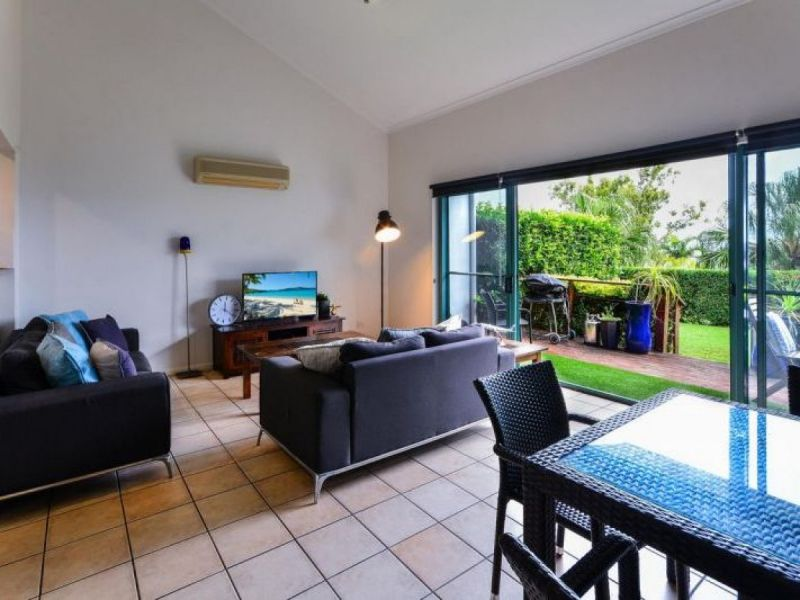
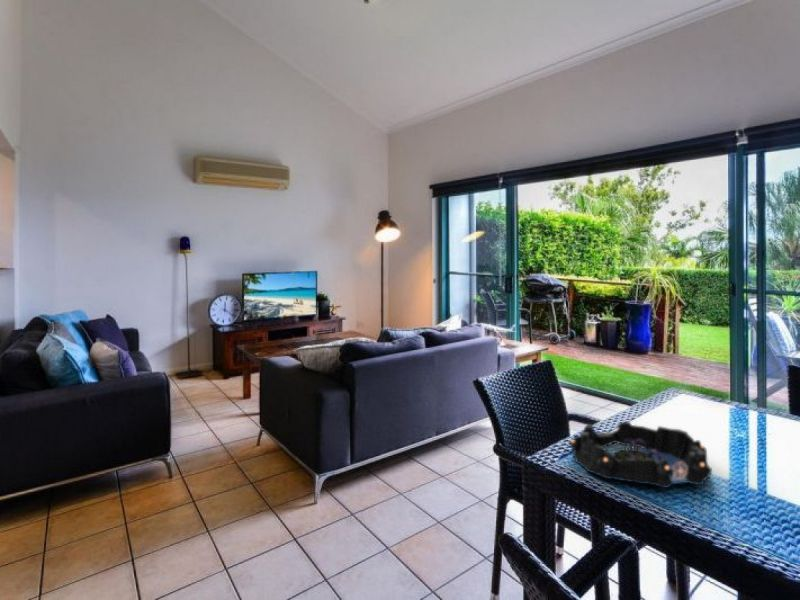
+ decorative bowl (638, 448)
